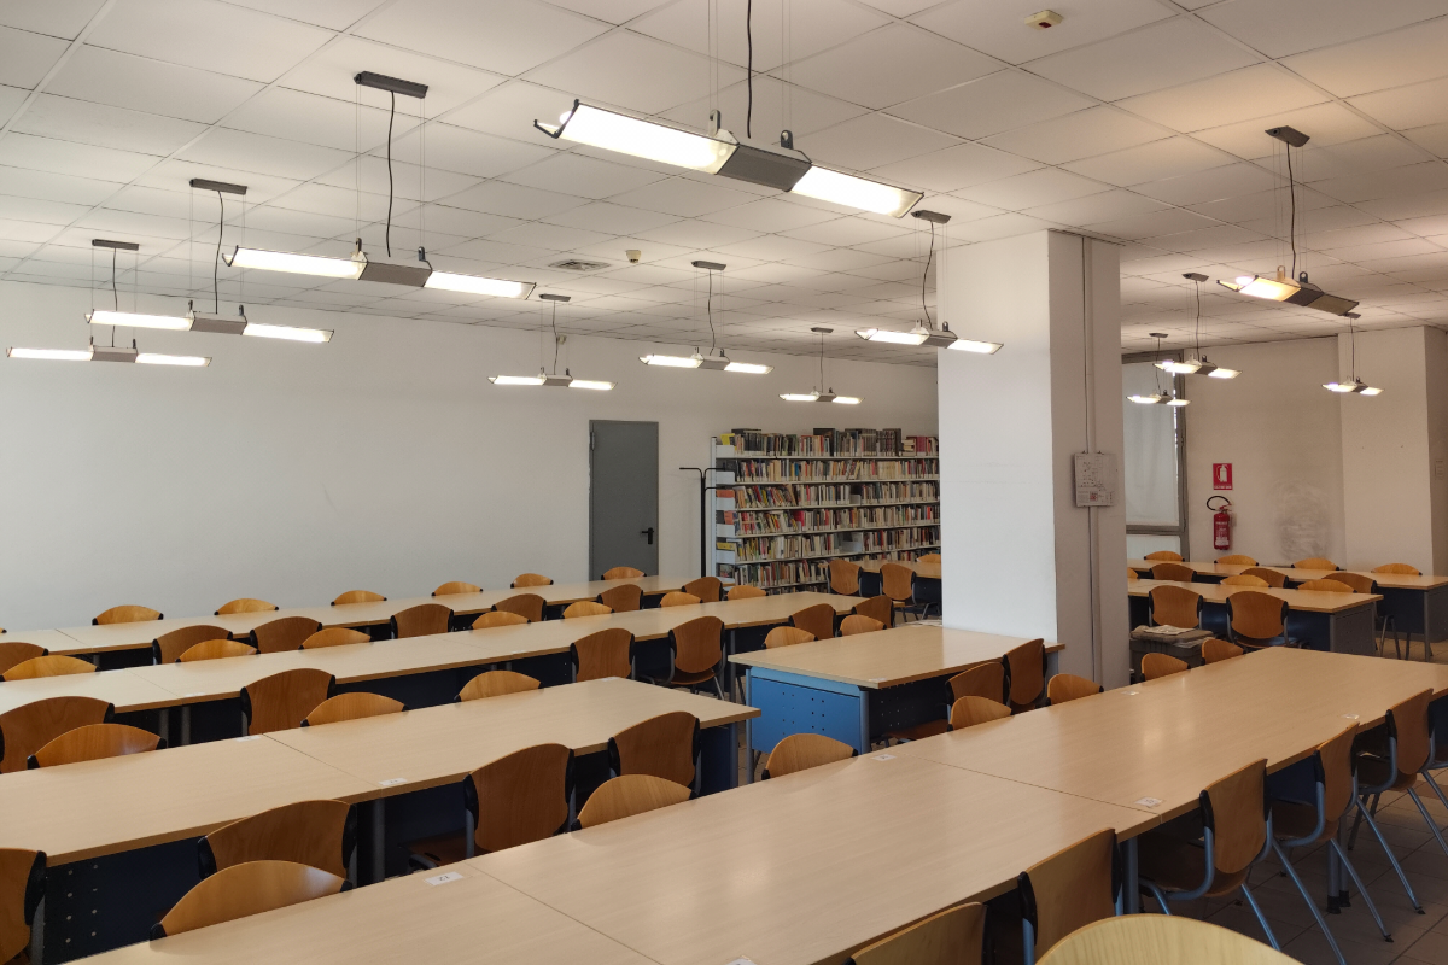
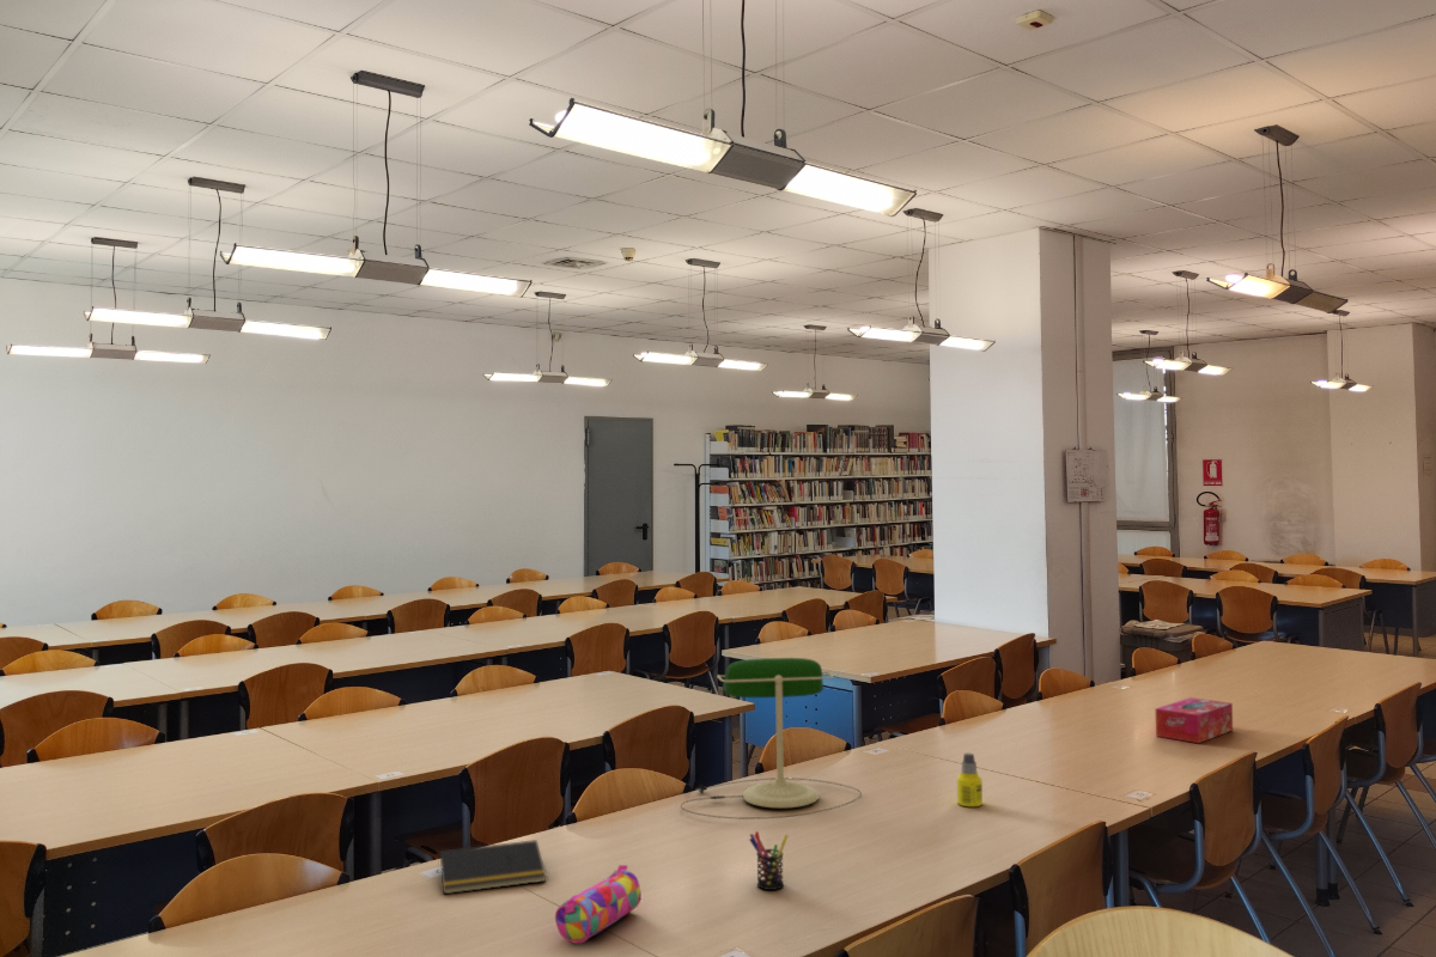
+ bottle (969, 778)
+ tissue box (1194, 719)
+ desk lamp (777, 732)
+ notepad (492, 865)
+ pen holder (769, 858)
+ pencil case (600, 903)
